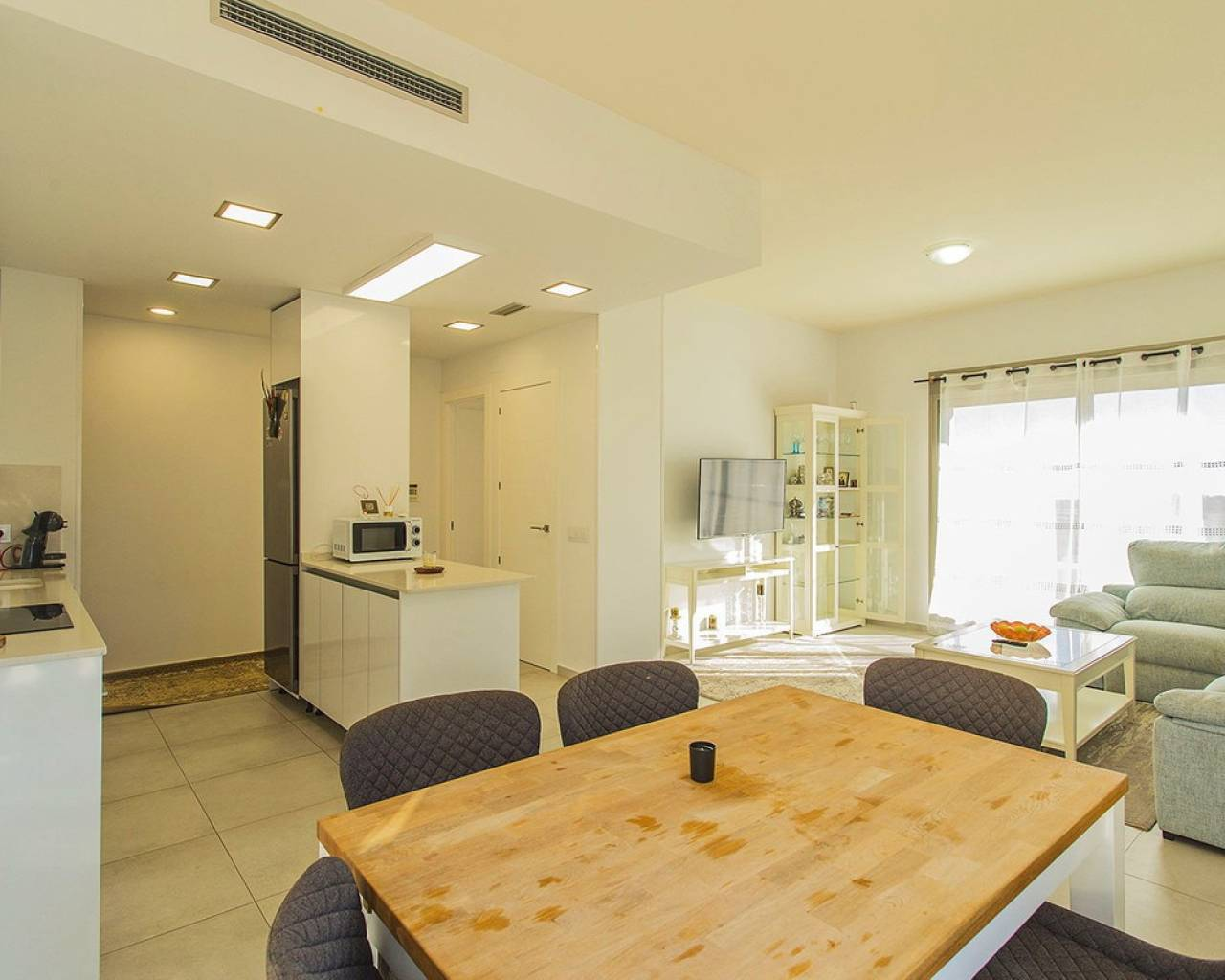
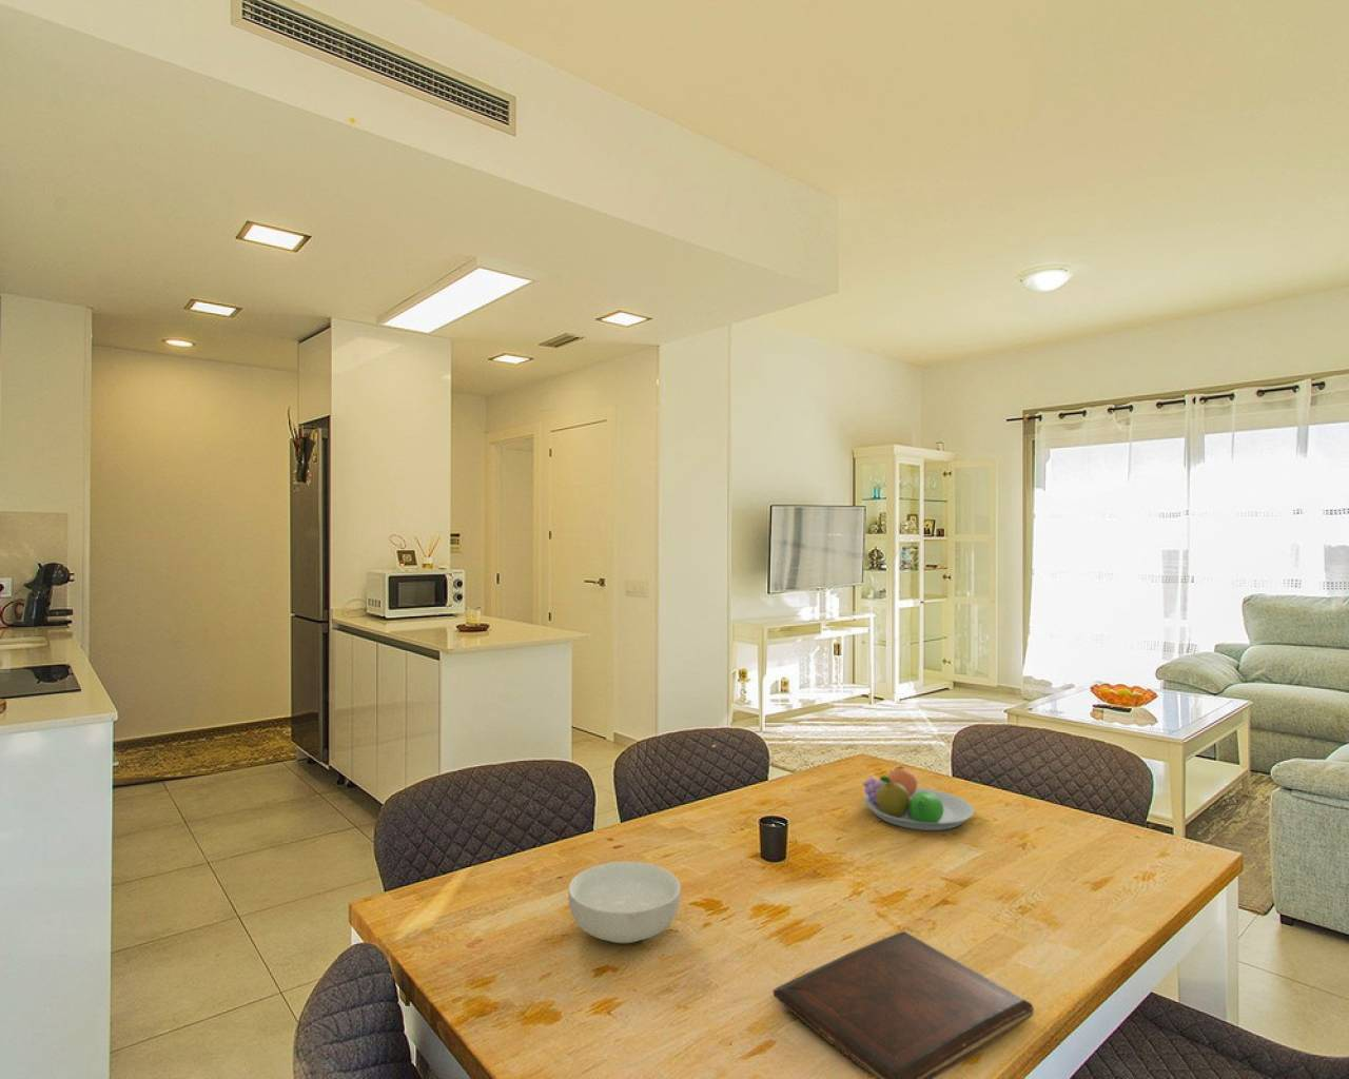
+ book (901, 1000)
+ fruit bowl (916, 795)
+ cereal bowl (624, 907)
